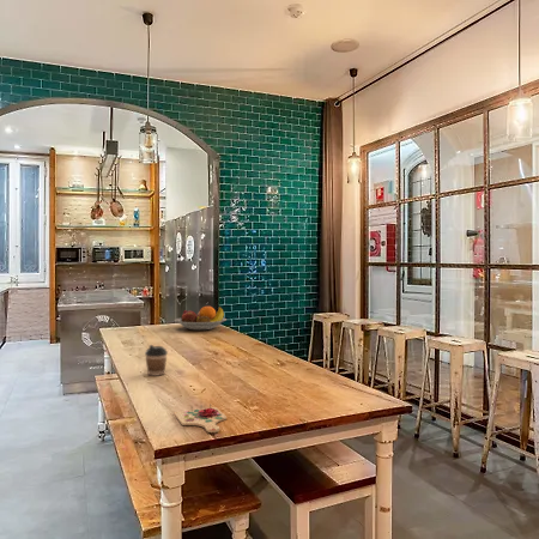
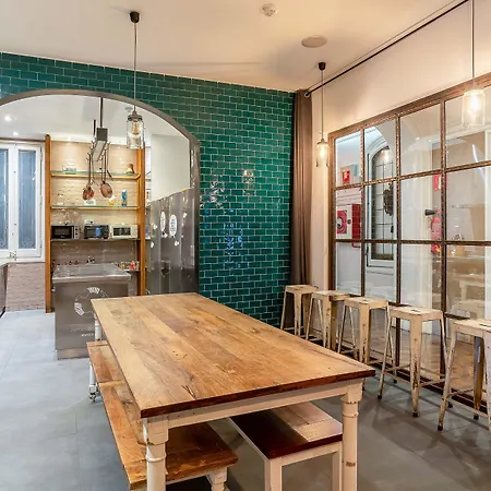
- cutting board (204, 417)
- coffee cup (156, 359)
- fruit bowl (200, 316)
